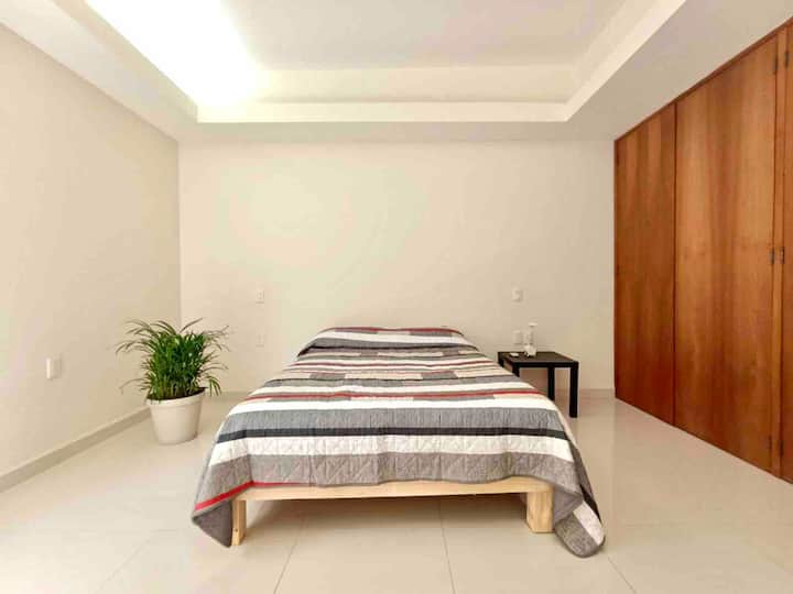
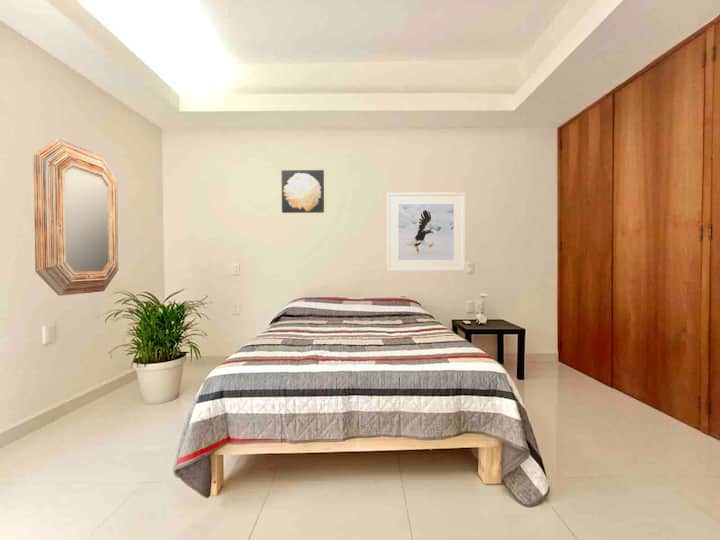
+ wall art (302, 191)
+ home mirror (84, 221)
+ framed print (425, 232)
